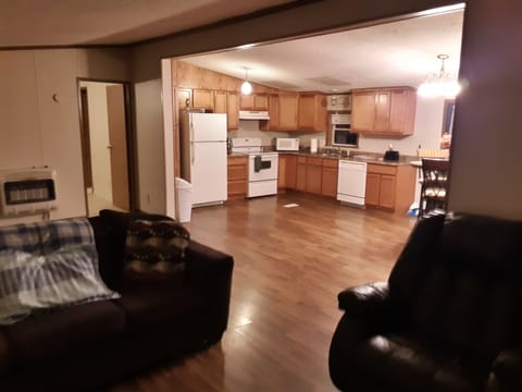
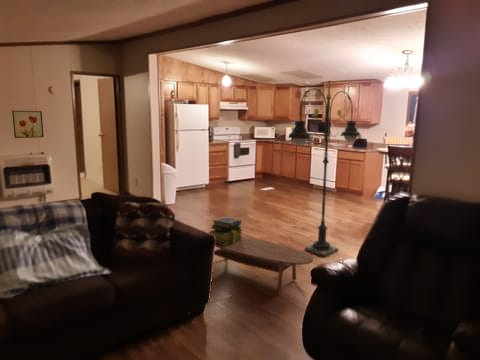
+ wall art (28, 124)
+ floor lamp (325, 168)
+ coffee table (250, 260)
+ stack of books (226, 229)
